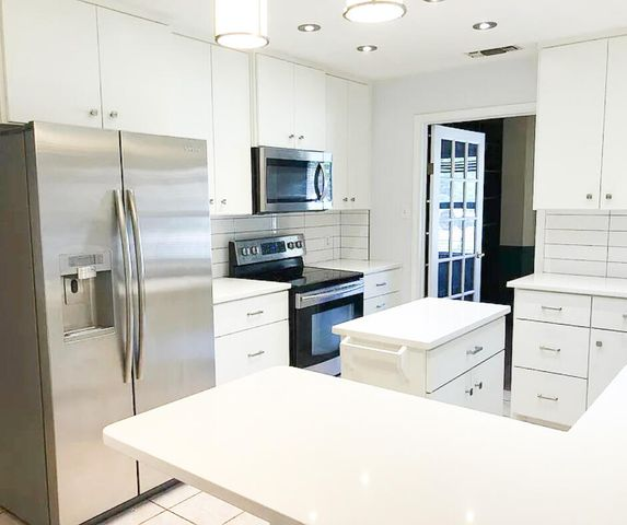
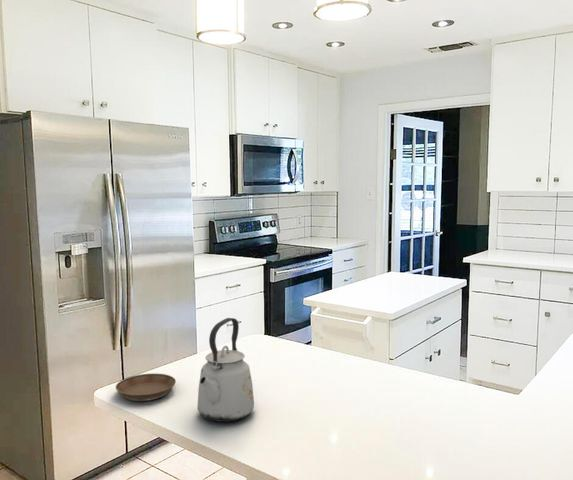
+ kettle (220, 371)
+ saucer (146, 388)
